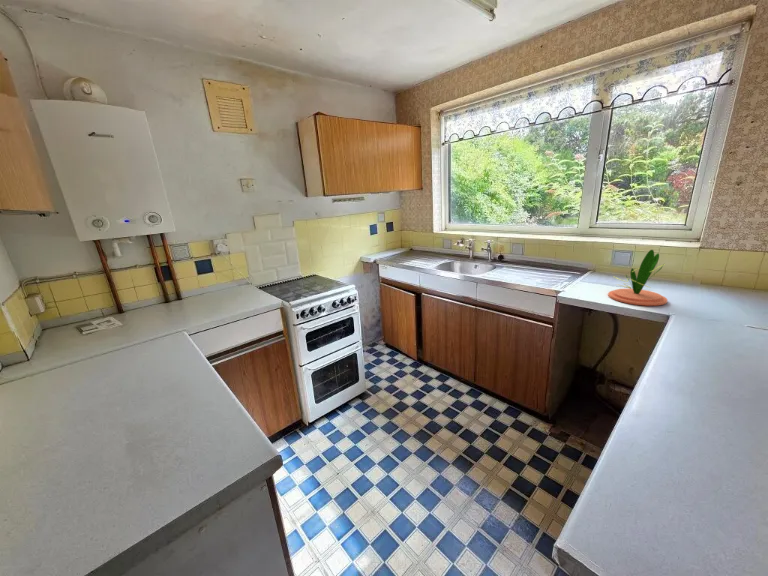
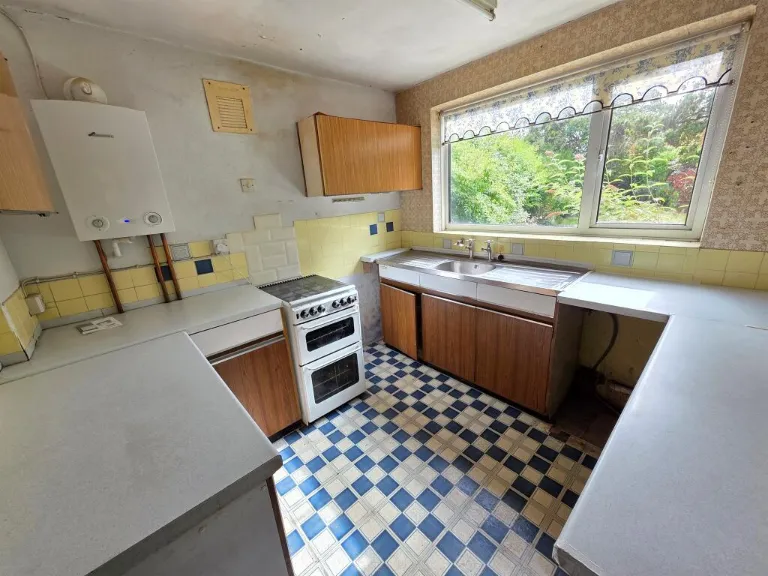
- plant (640, 272)
